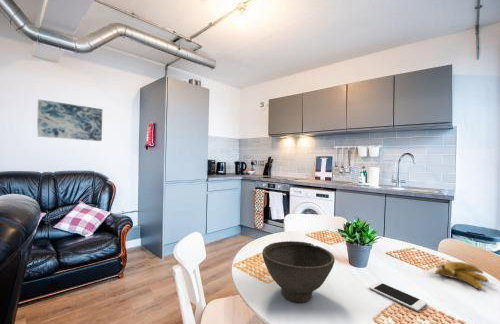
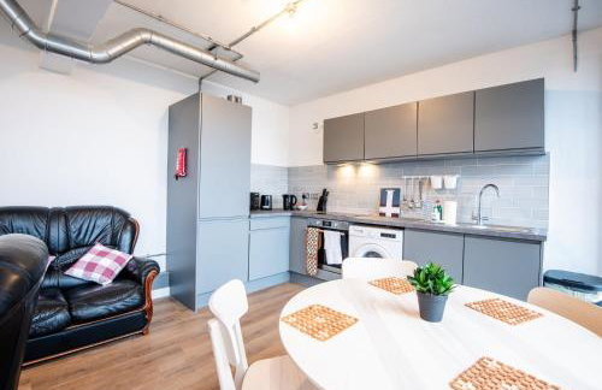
- cell phone (396, 294)
- wall art (72, 121)
- bowl (296, 272)
- banana (460, 273)
